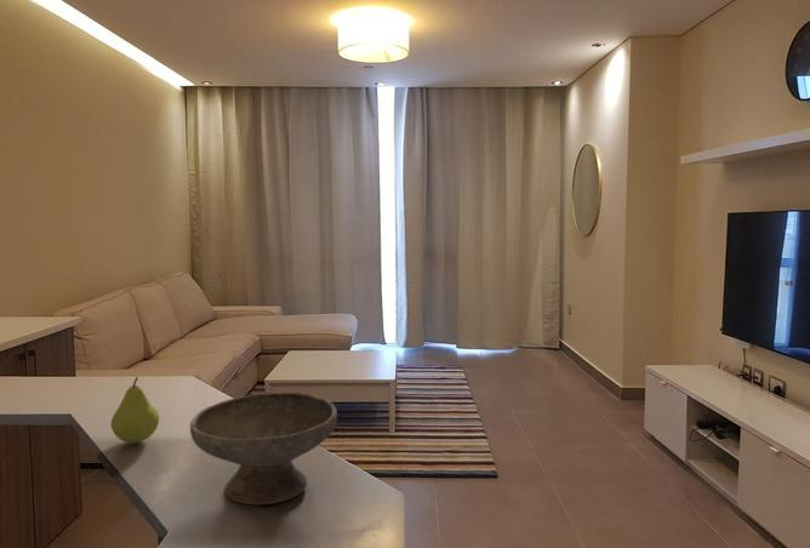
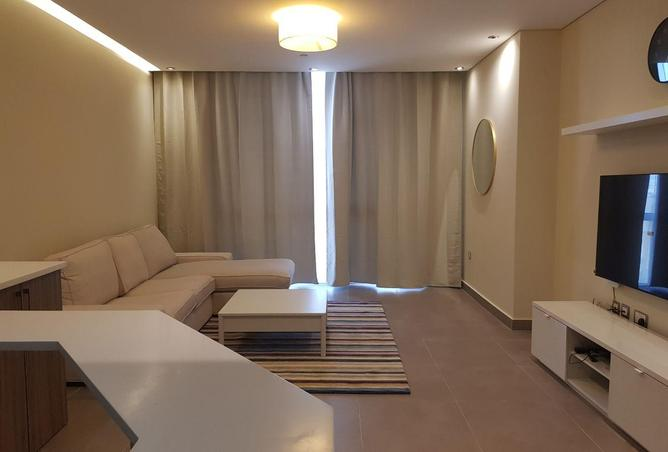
- bowl (266, 449)
- fruit (135, 409)
